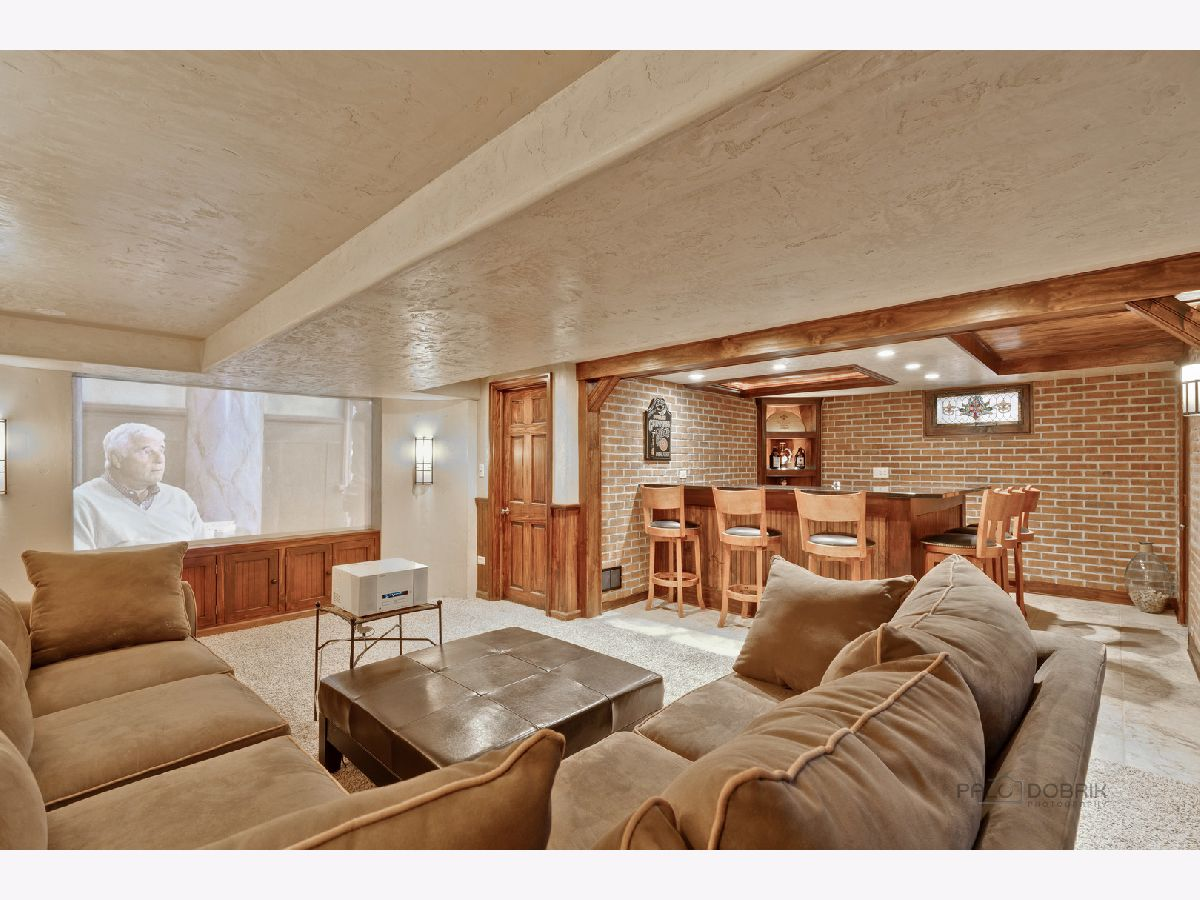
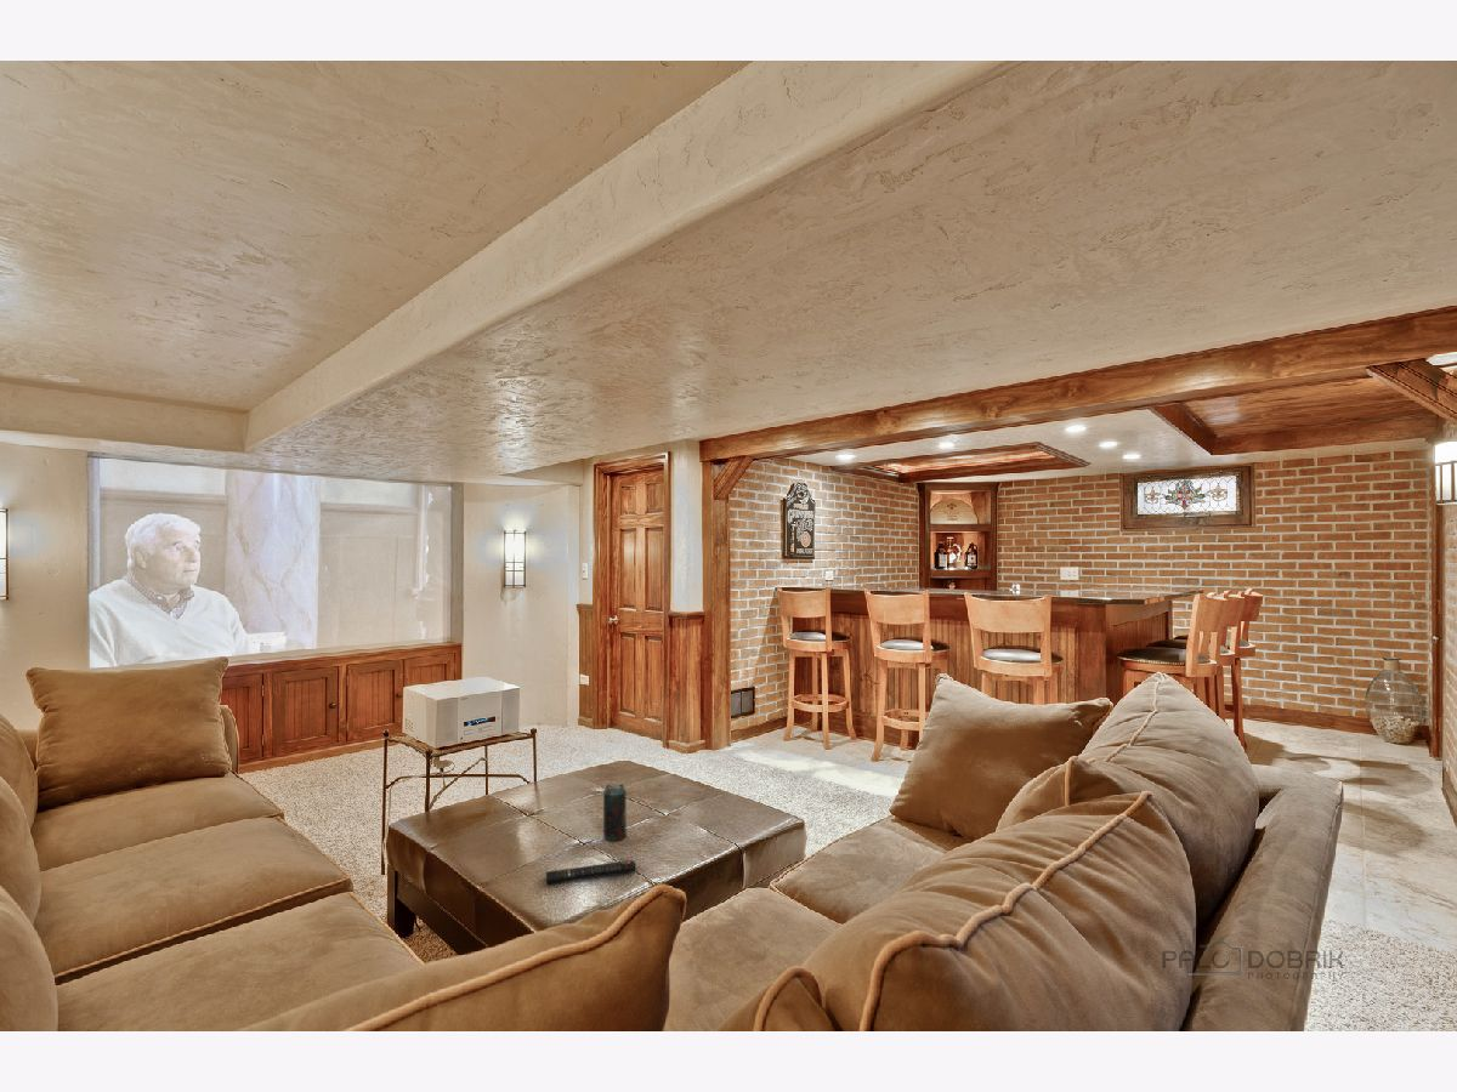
+ remote control (591, 872)
+ beverage can (614, 809)
